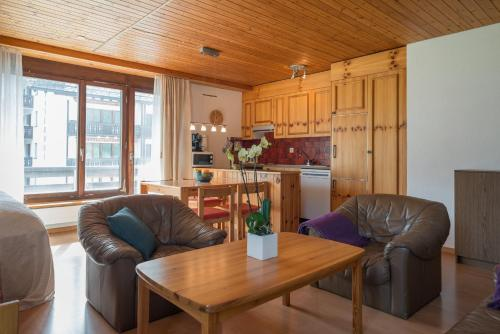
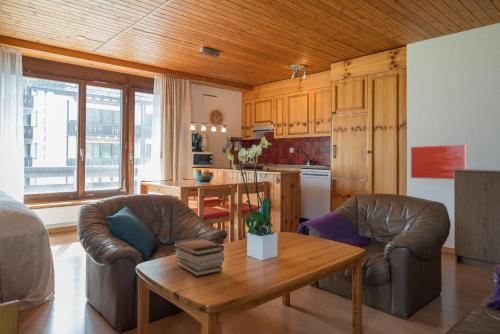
+ wall art (436, 162)
+ book stack (198, 255)
